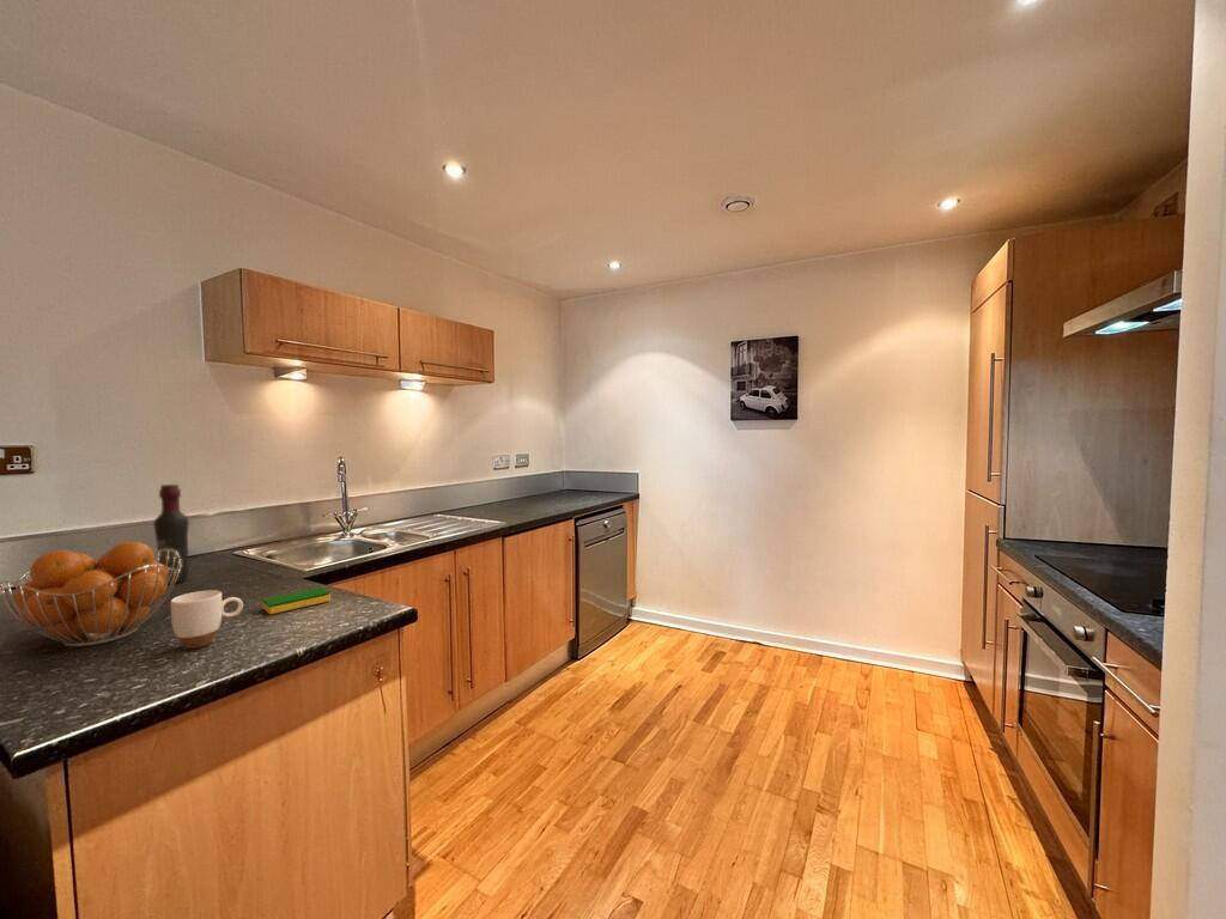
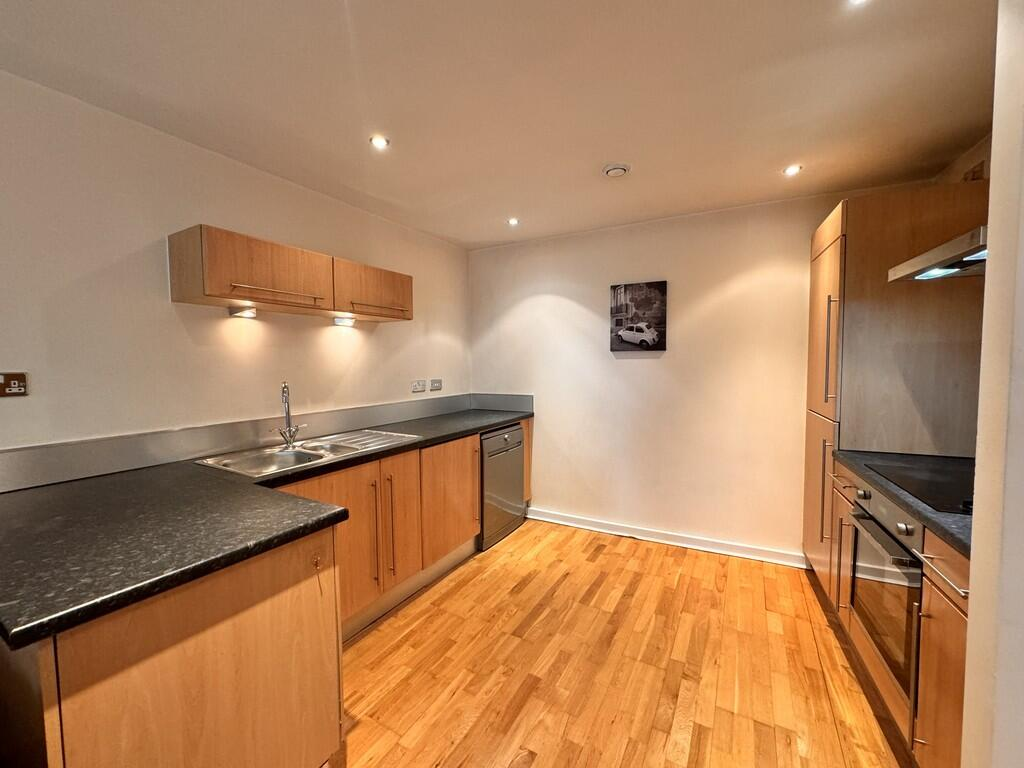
- dish sponge (297, 600)
- wine bottle (171, 532)
- fruit basket (99, 590)
- mug (208, 617)
